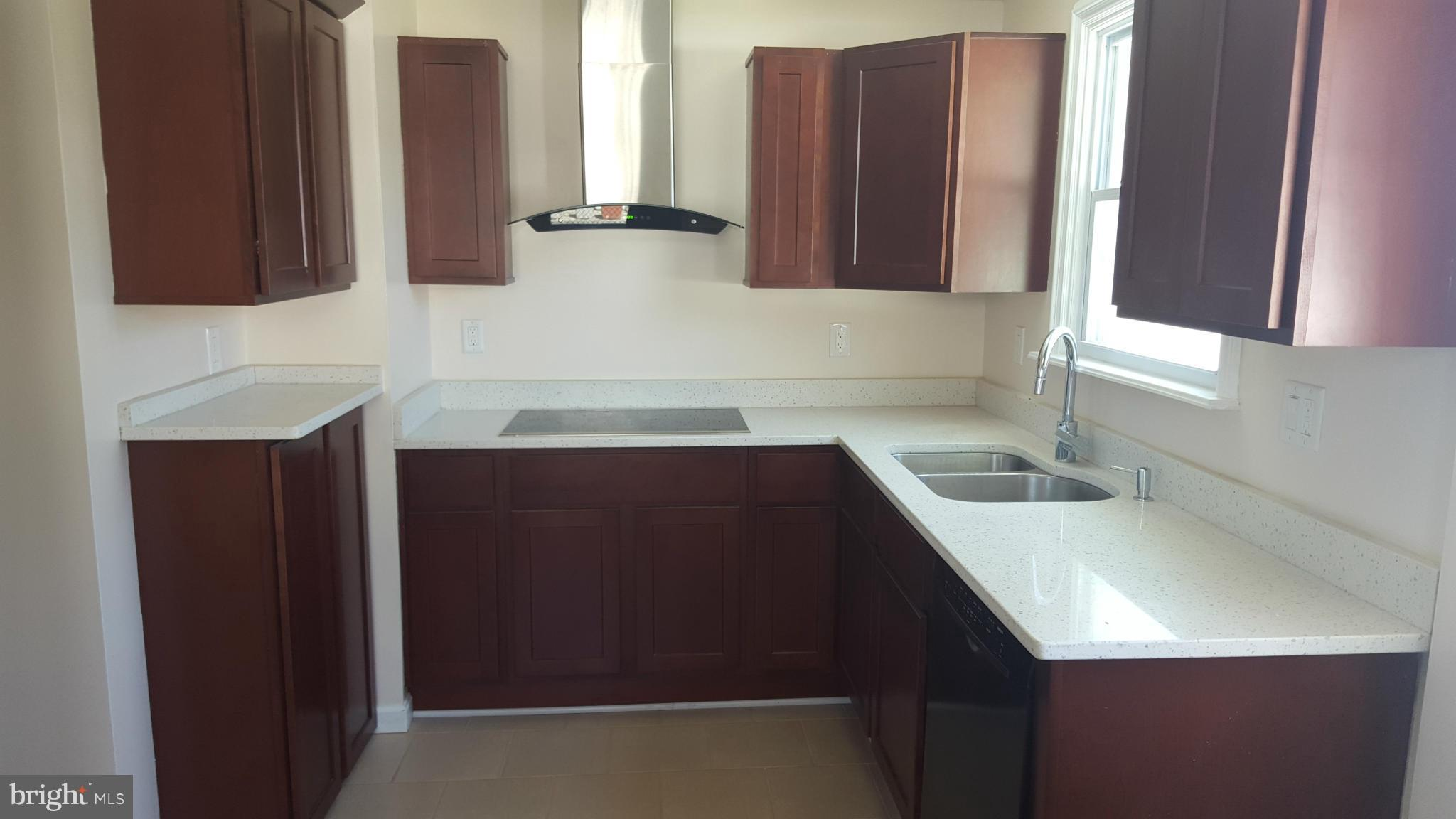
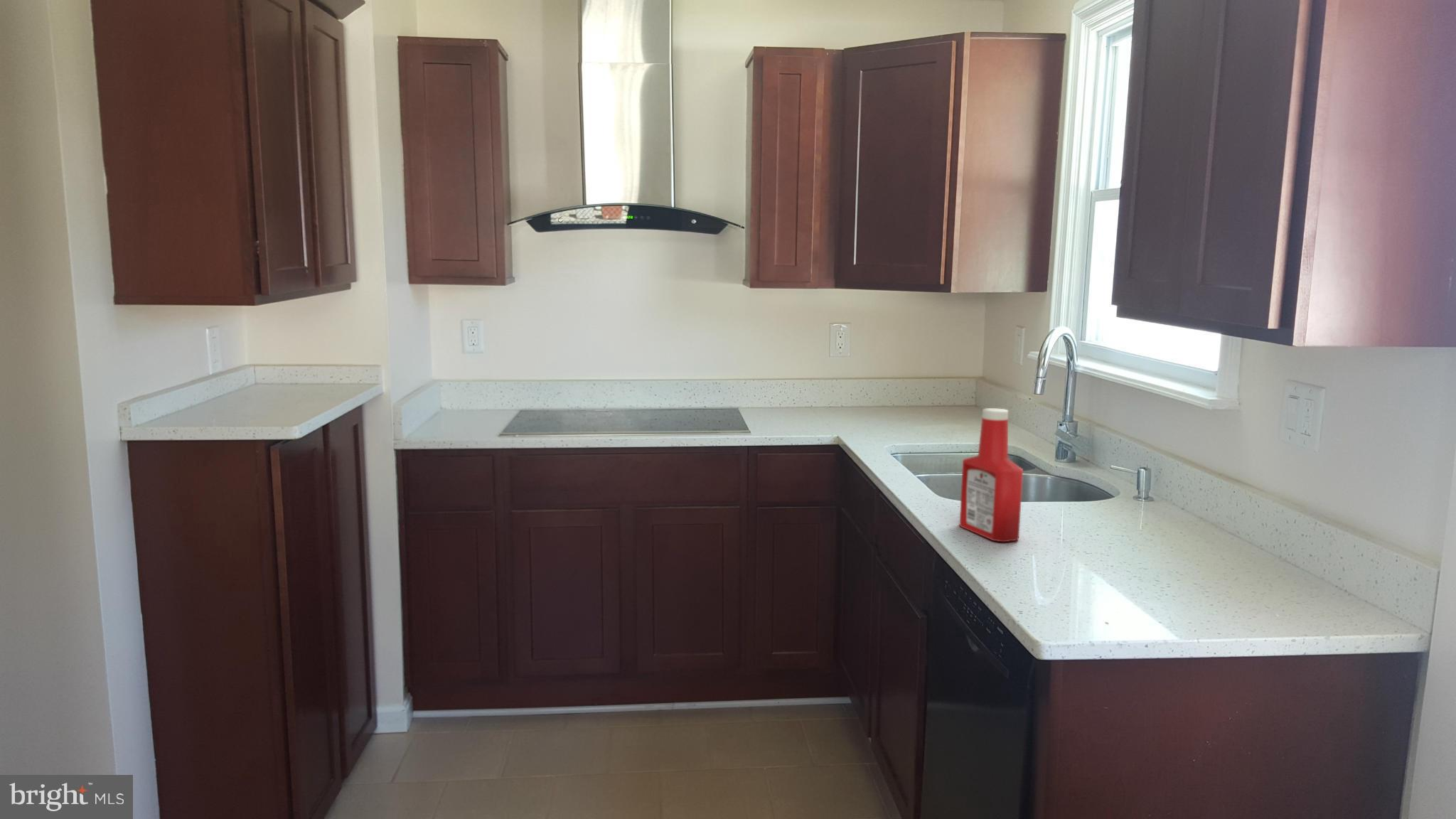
+ soap bottle (992, 471)
